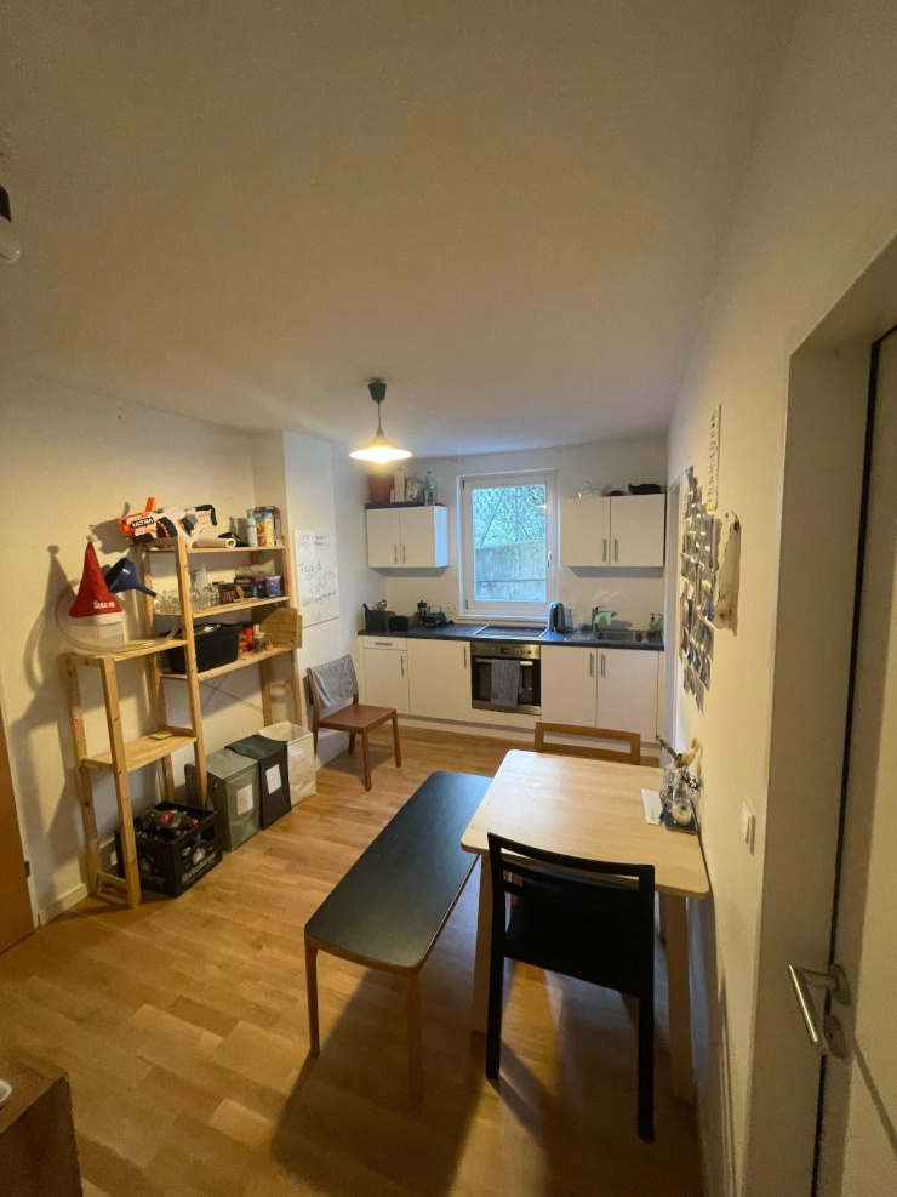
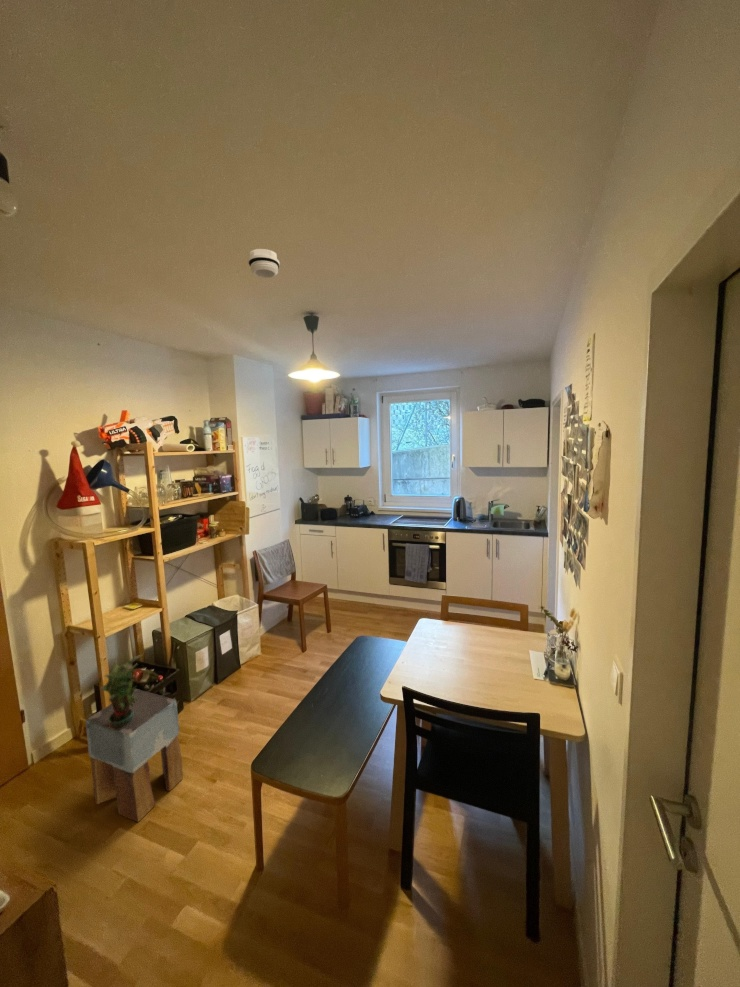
+ stool (136, 750)
+ smoke detector (264, 264)
+ potted plant (124, 690)
